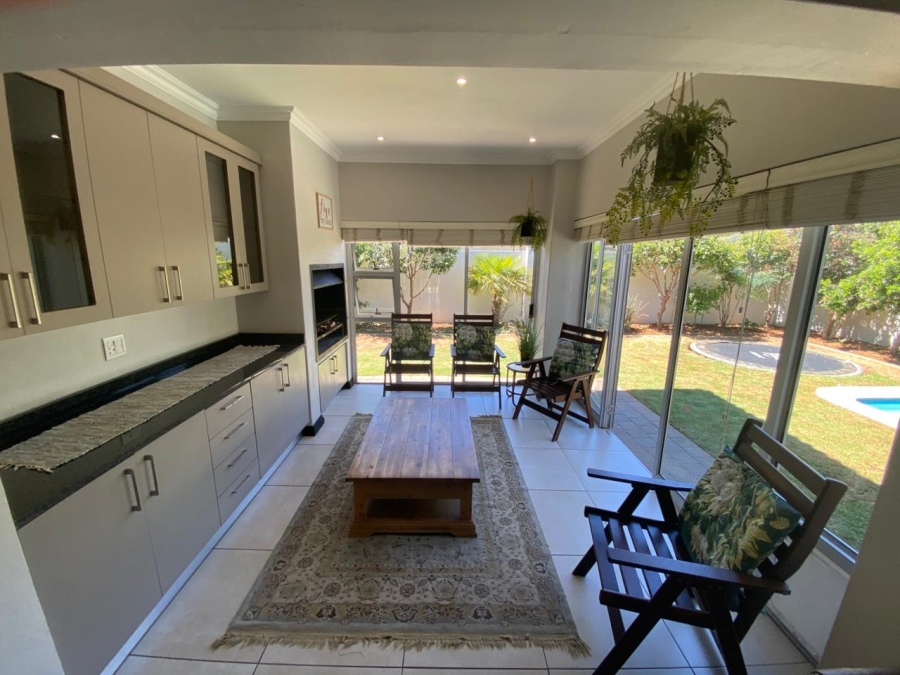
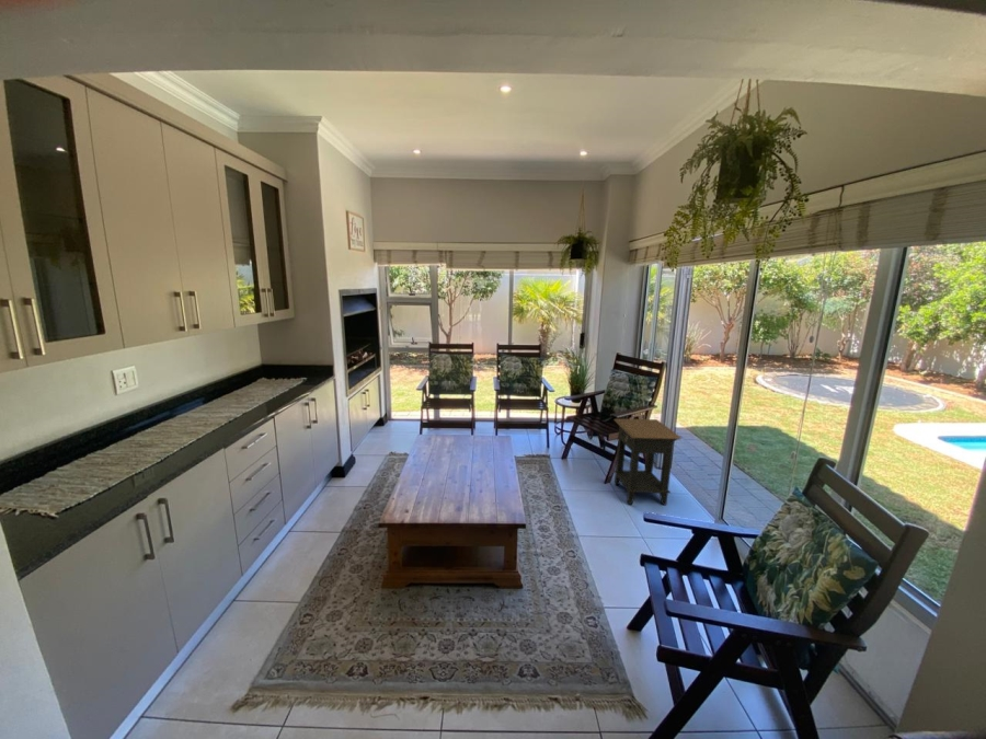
+ side table (645, 461)
